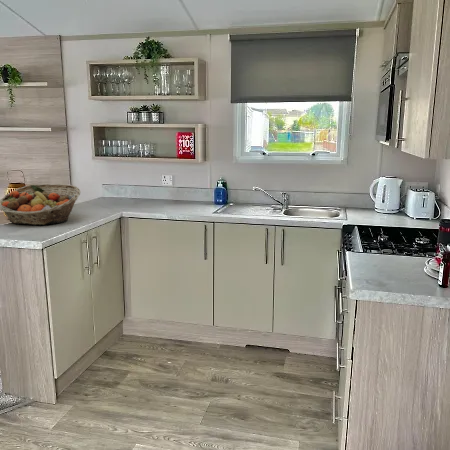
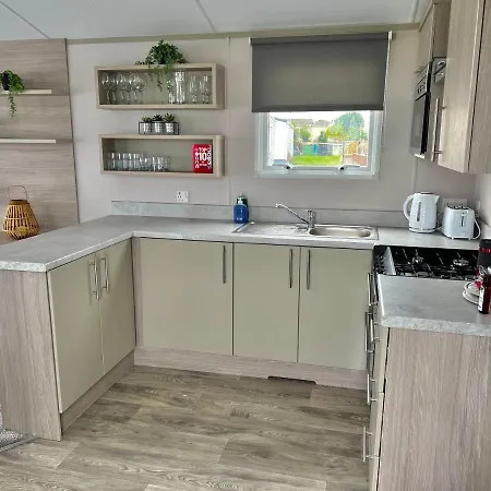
- fruit basket (40, 203)
